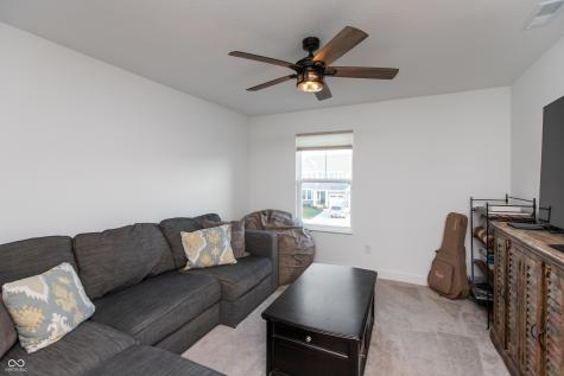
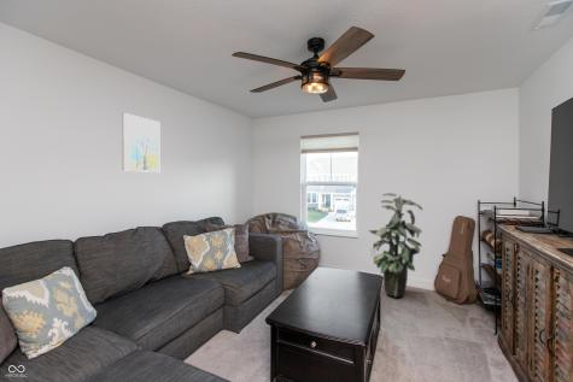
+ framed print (141, 145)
+ indoor plant (394, 243)
